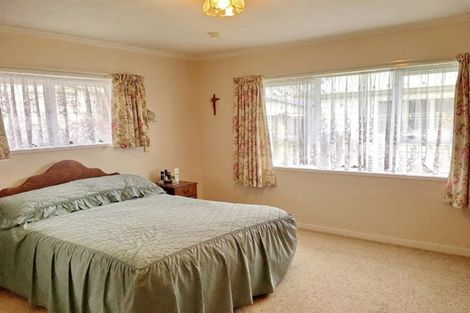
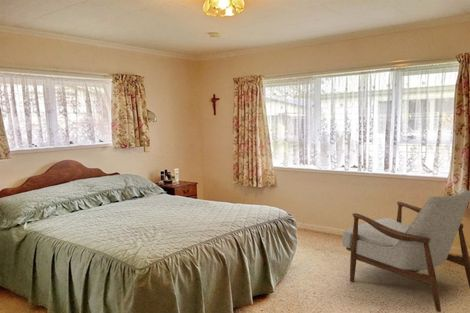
+ armchair (408, 235)
